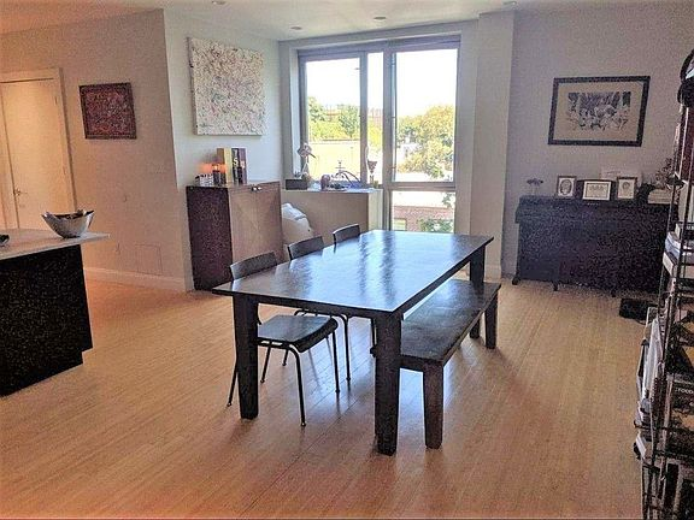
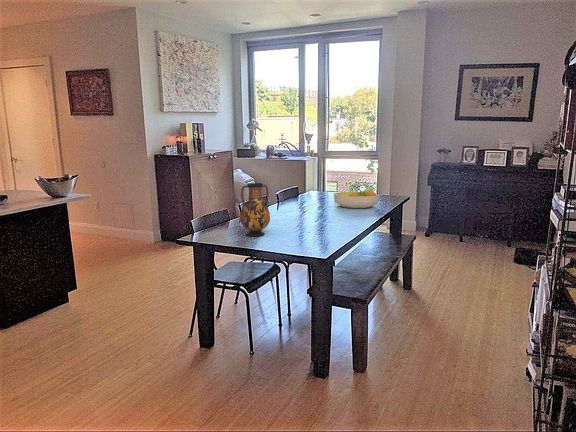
+ fruit bowl (355, 197)
+ vase (254, 209)
